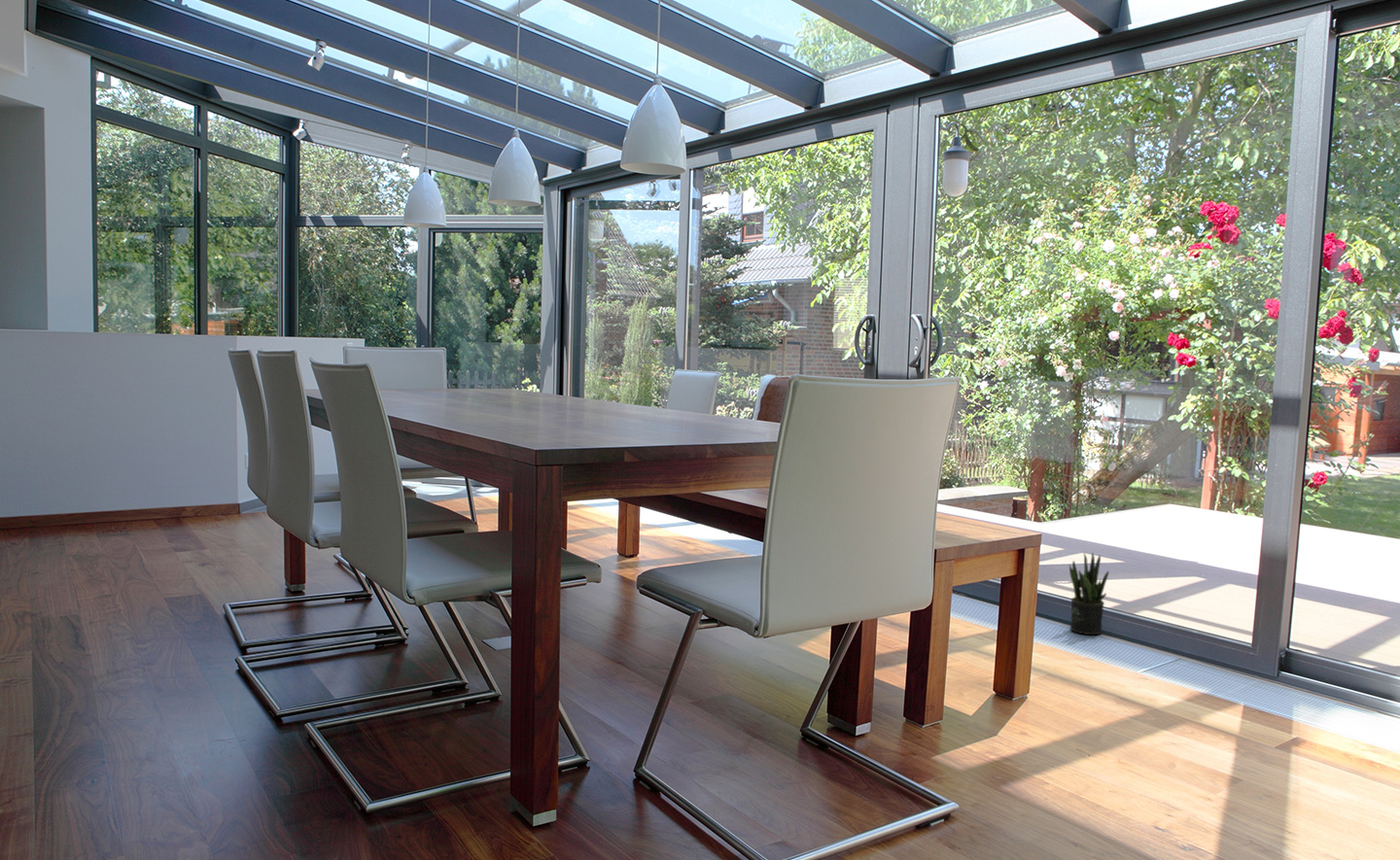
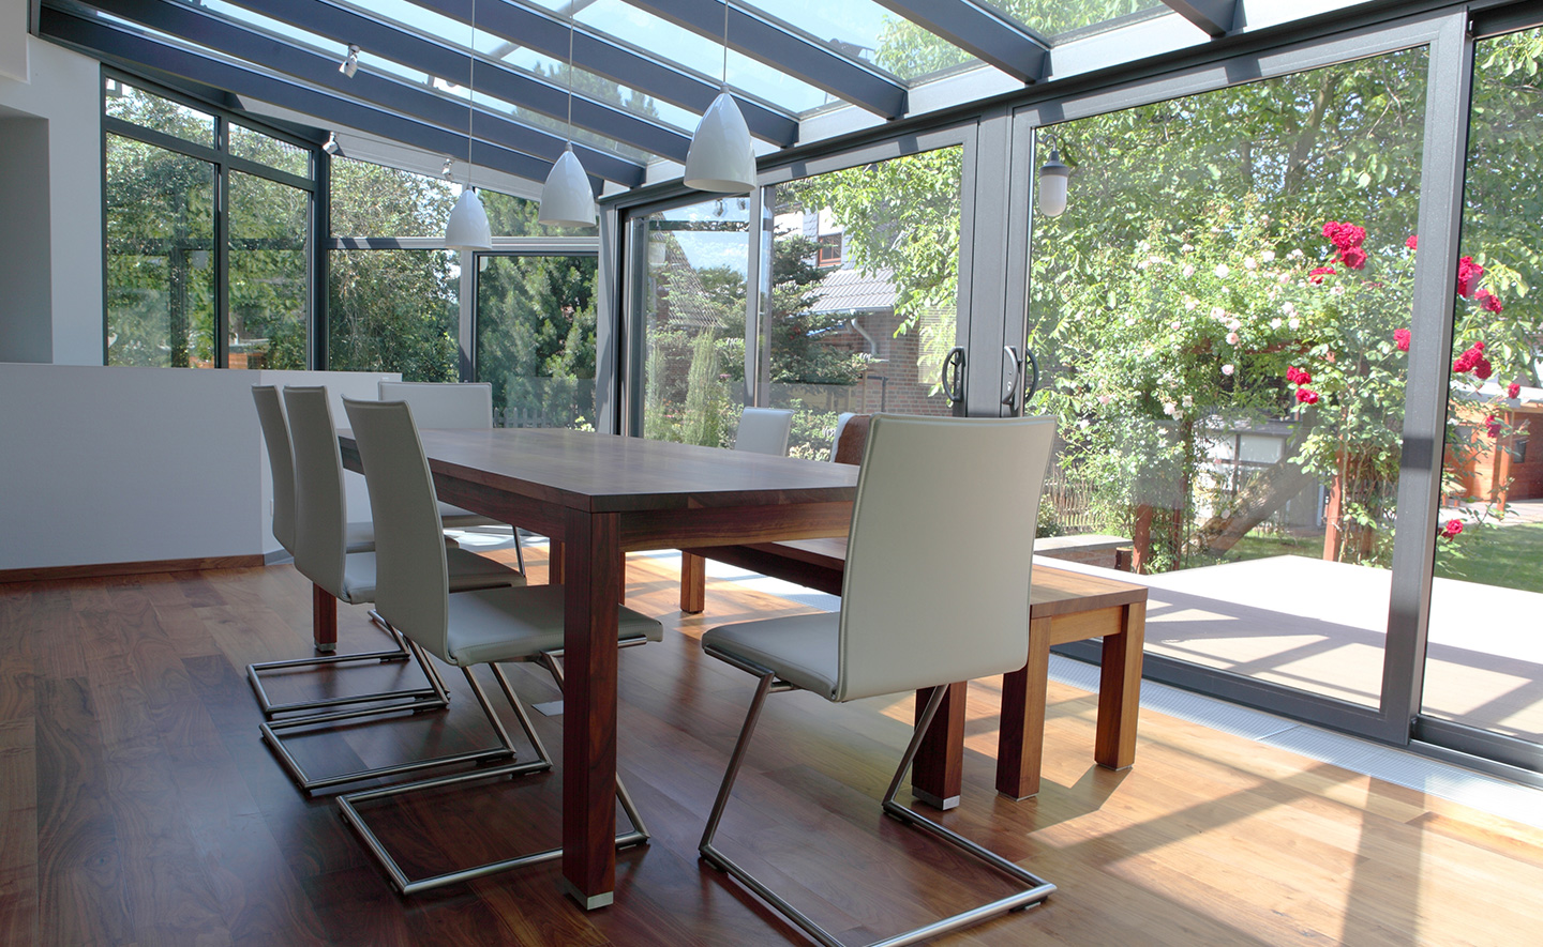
- potted plant (1086, 593)
